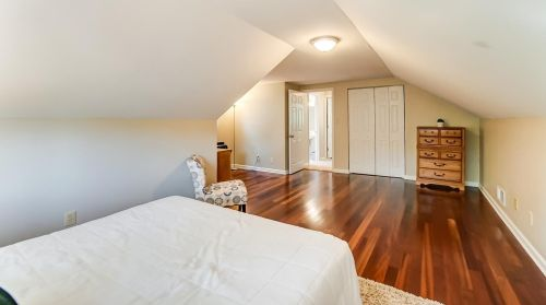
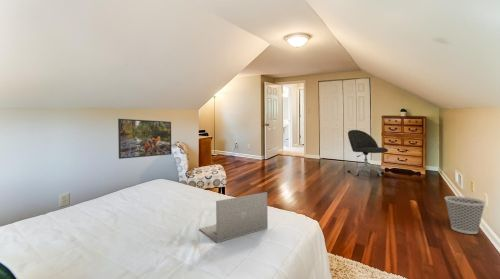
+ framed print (147, 138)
+ wastebasket (464, 214)
+ office chair (366, 151)
+ laptop (233, 210)
